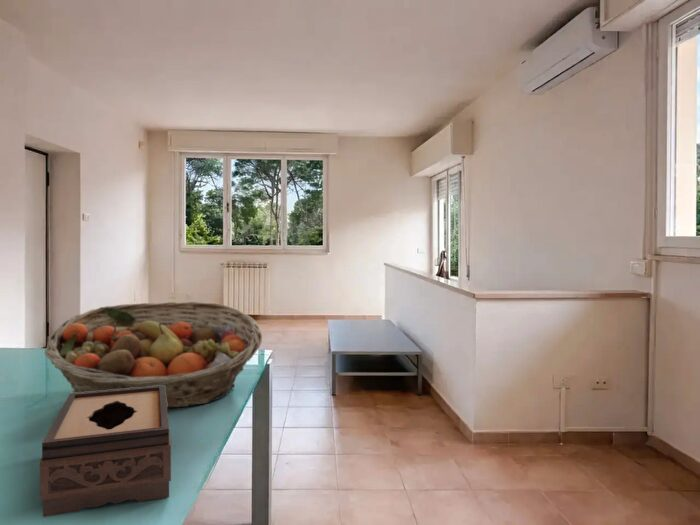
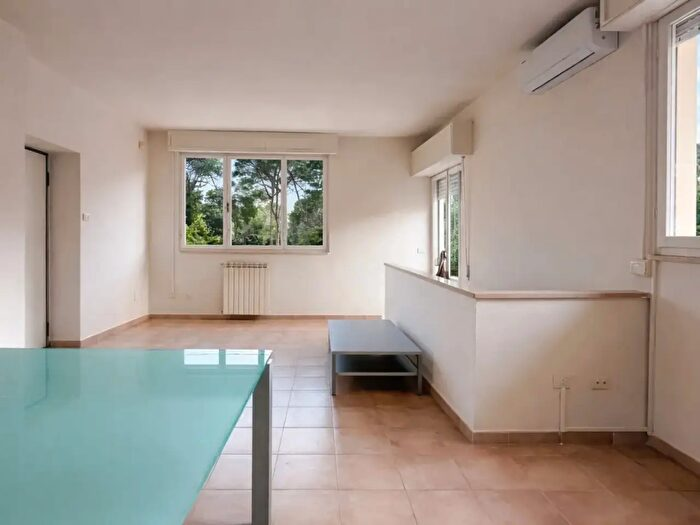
- fruit basket (160, 350)
- tissue box (114, 439)
